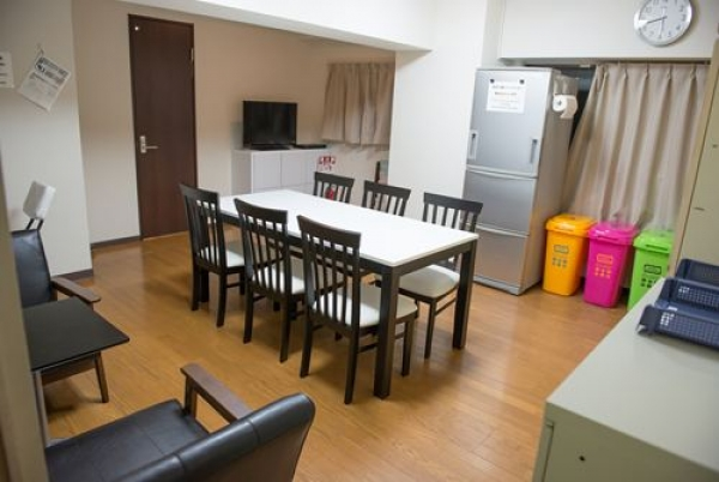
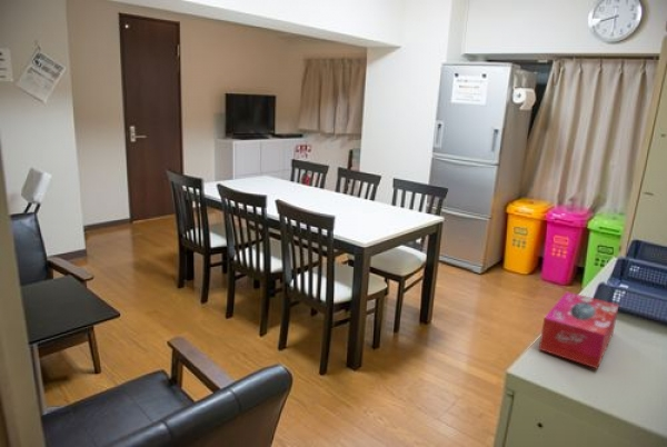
+ tissue box (580, 326)
